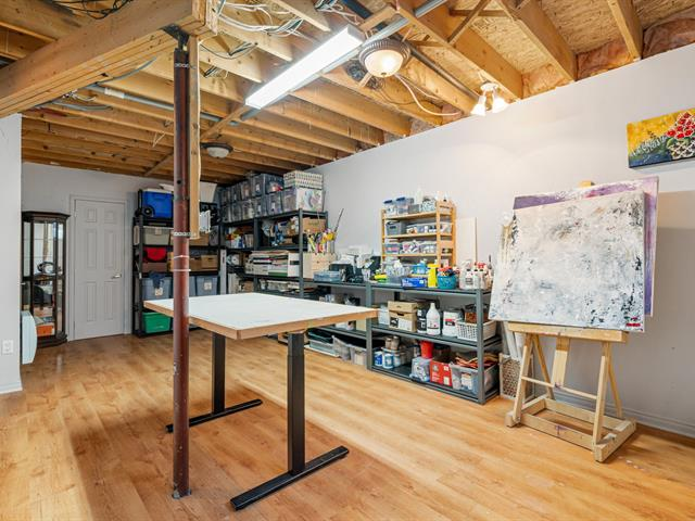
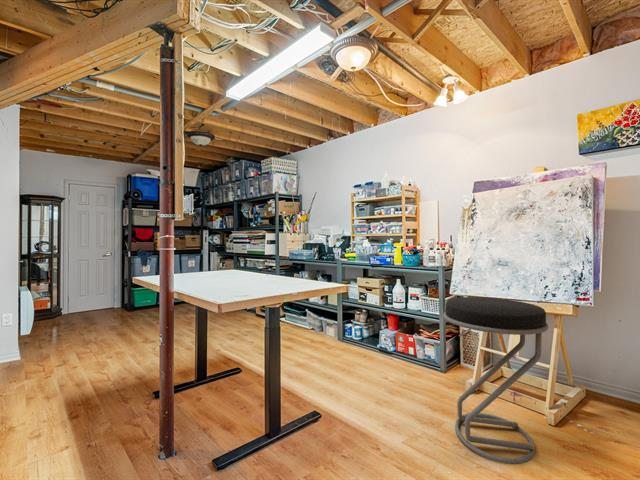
+ stool (491, 371)
